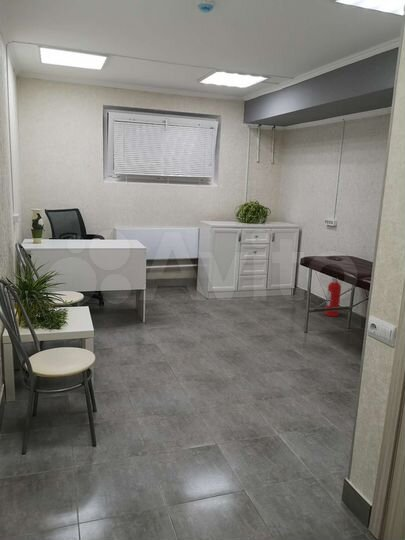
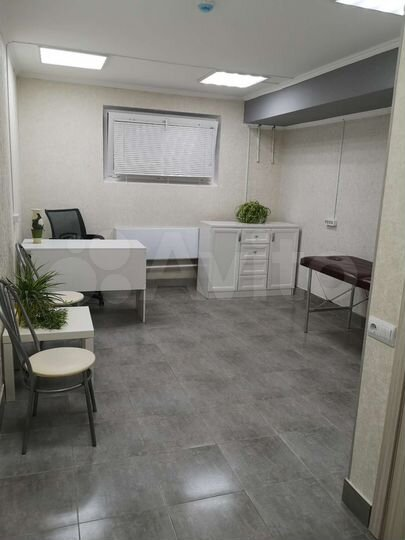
- fire extinguisher (333, 295)
